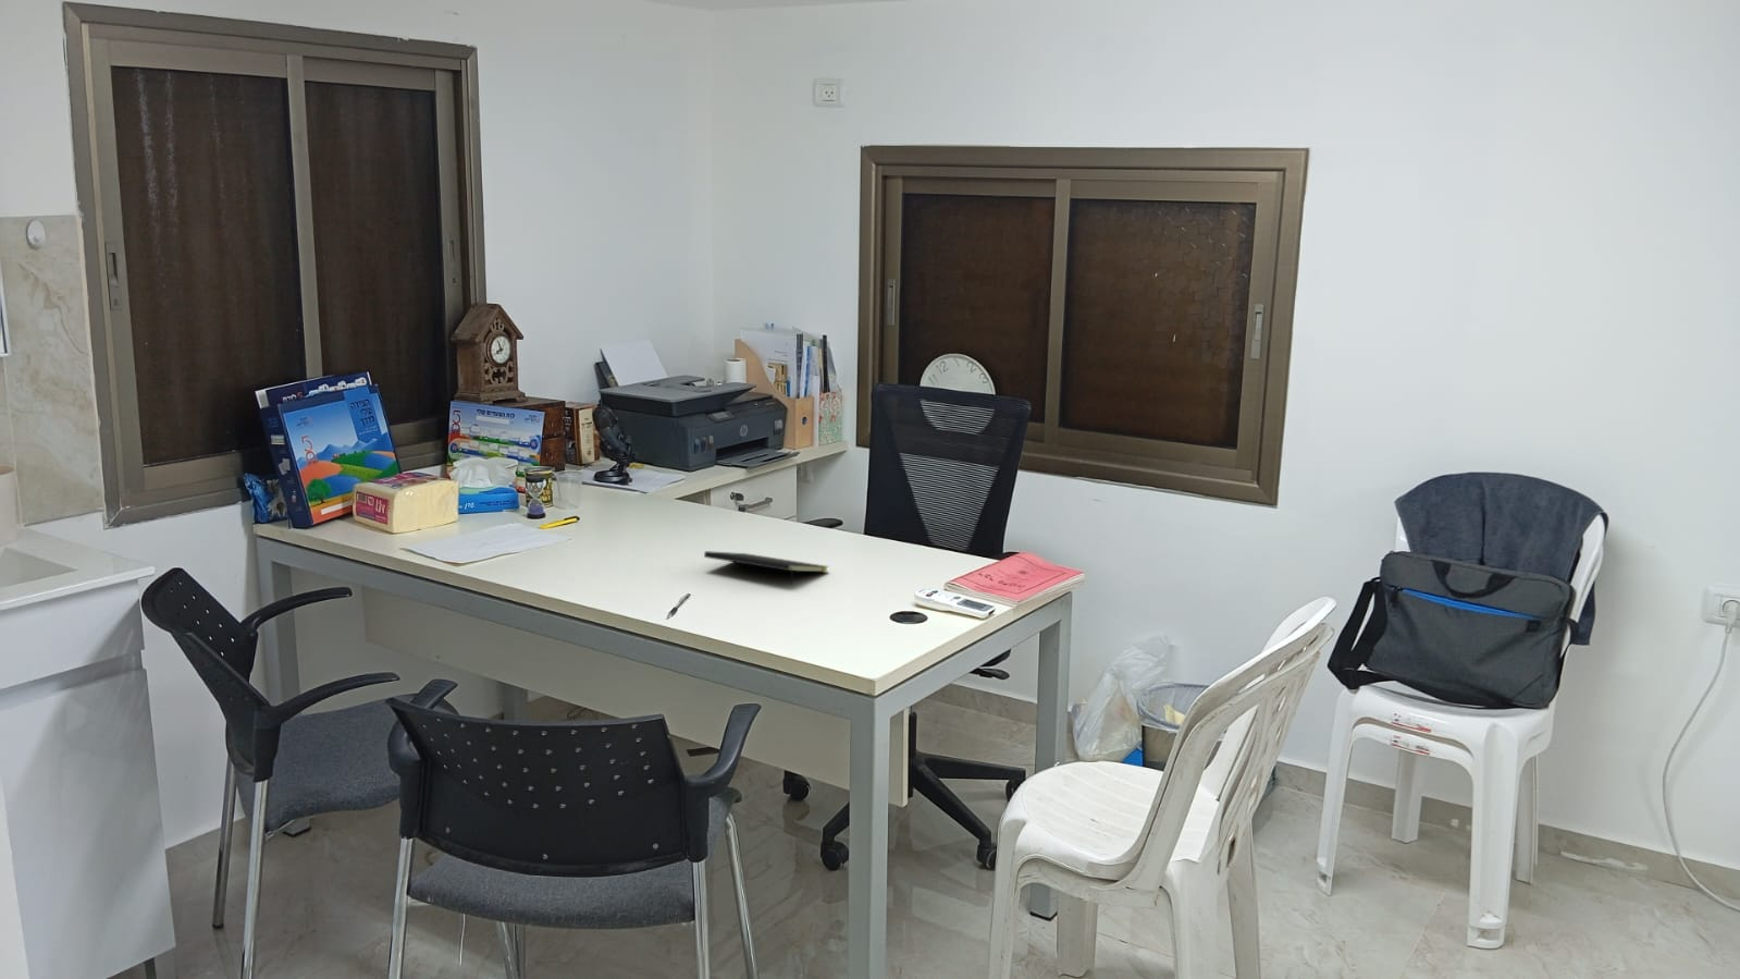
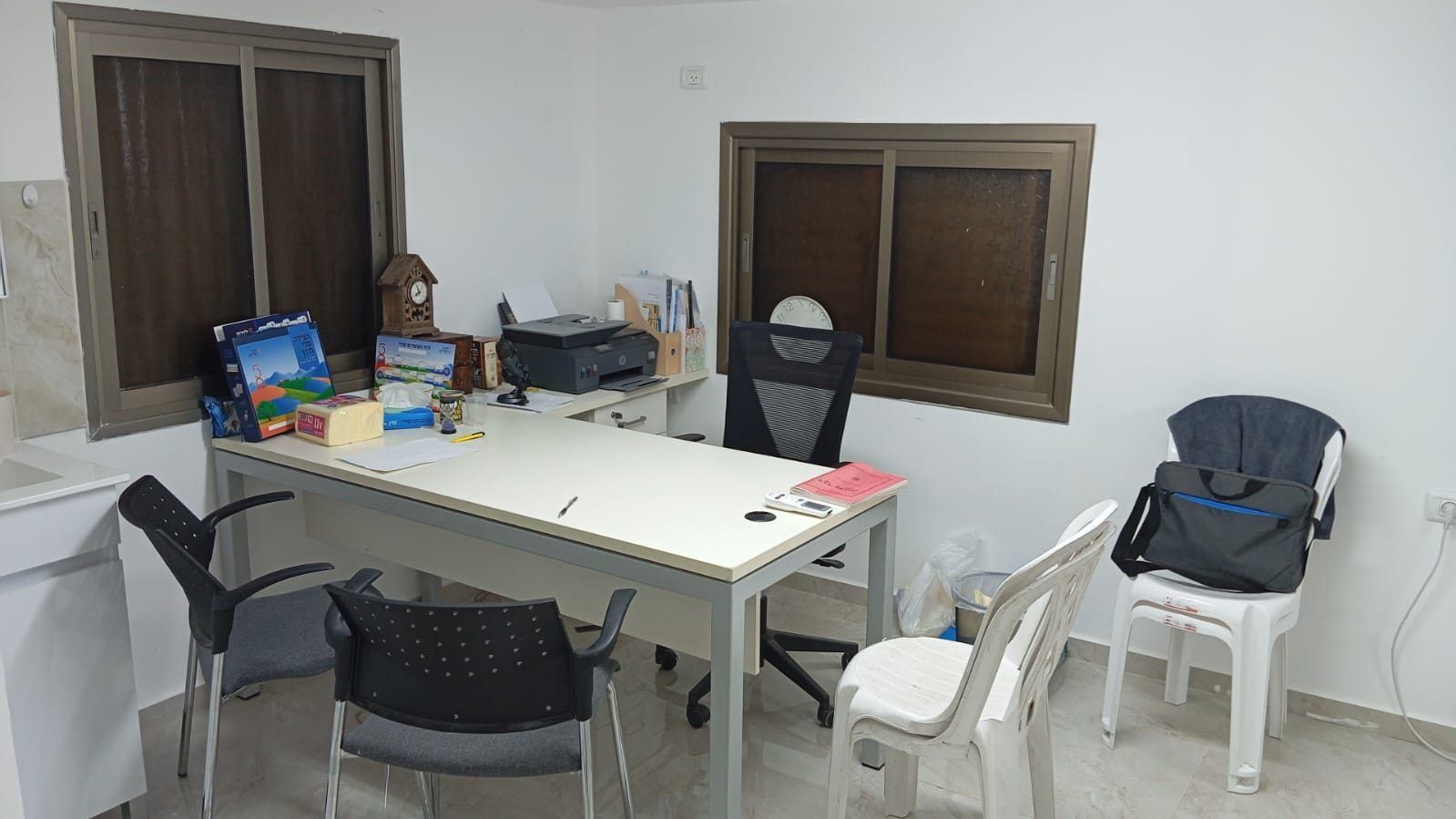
- notepad (766, 561)
